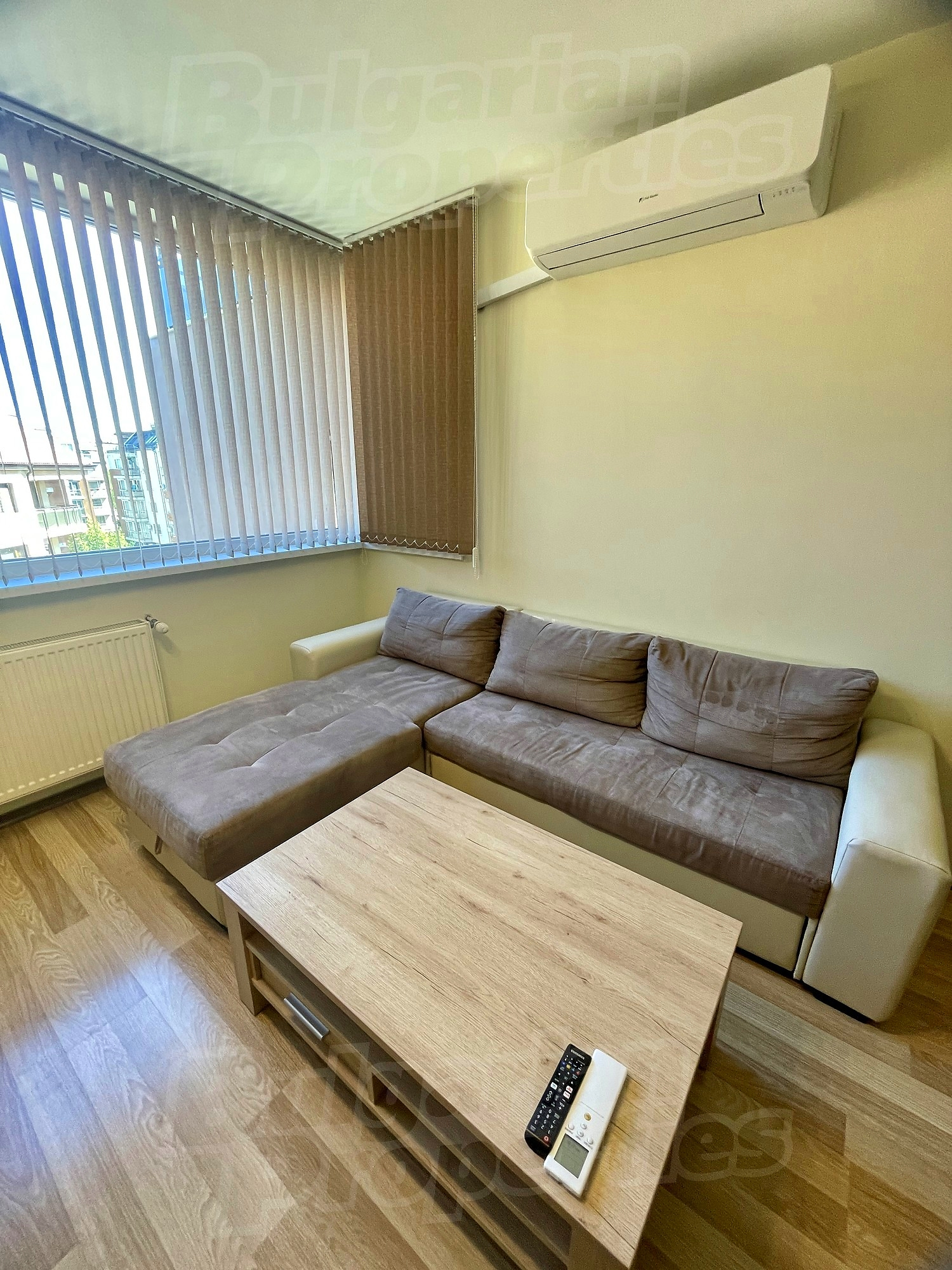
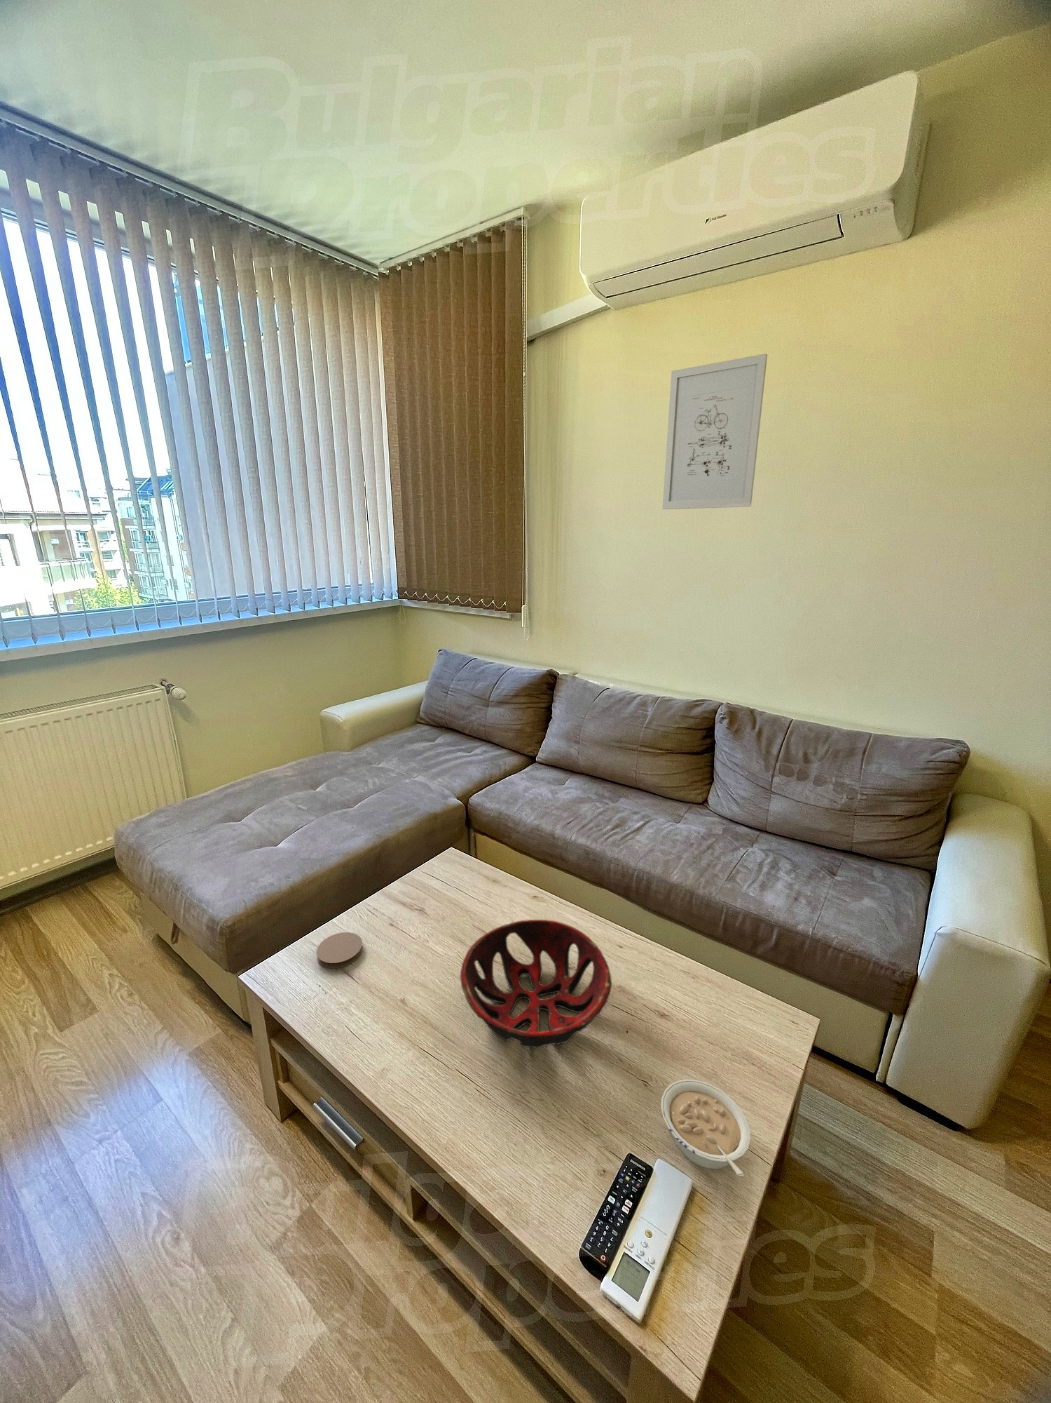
+ coaster (340, 949)
+ decorative bowl (534, 989)
+ wall art (711, 437)
+ legume (707, 1129)
